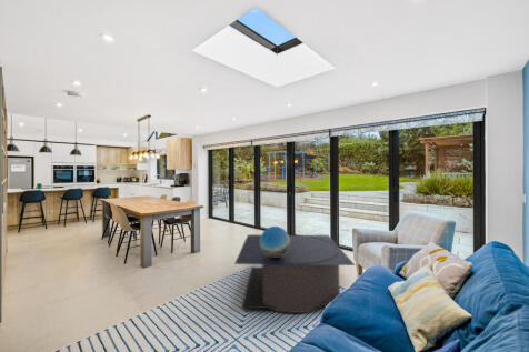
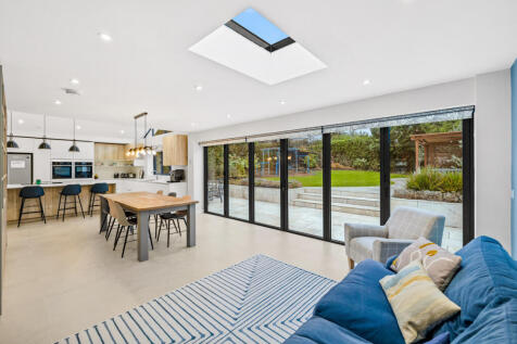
- coffee table (290, 265)
- decorative sphere (275, 241)
